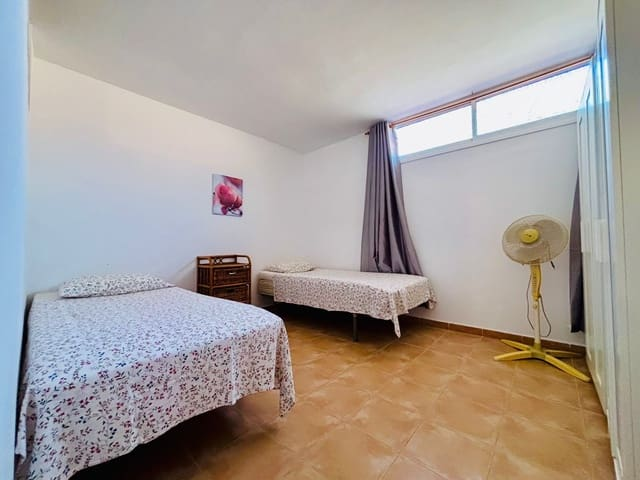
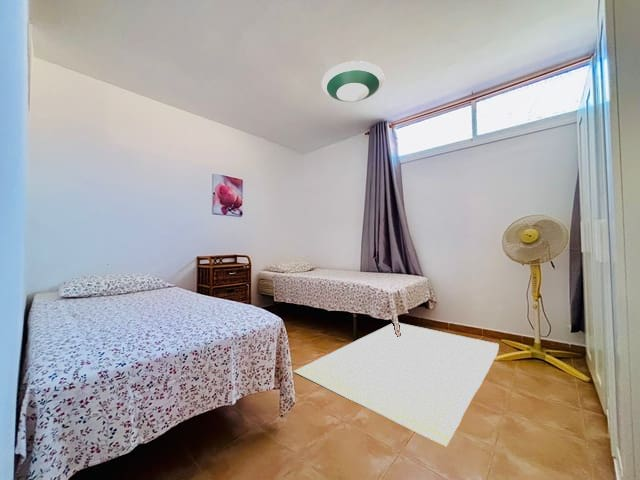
+ rug (409, 356)
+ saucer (352, 90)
